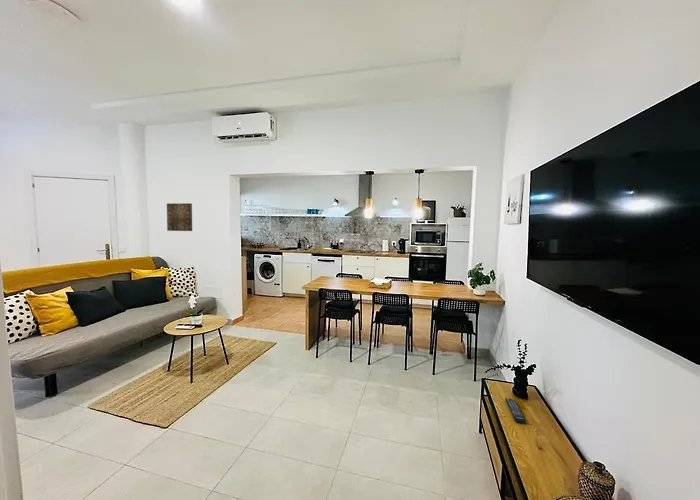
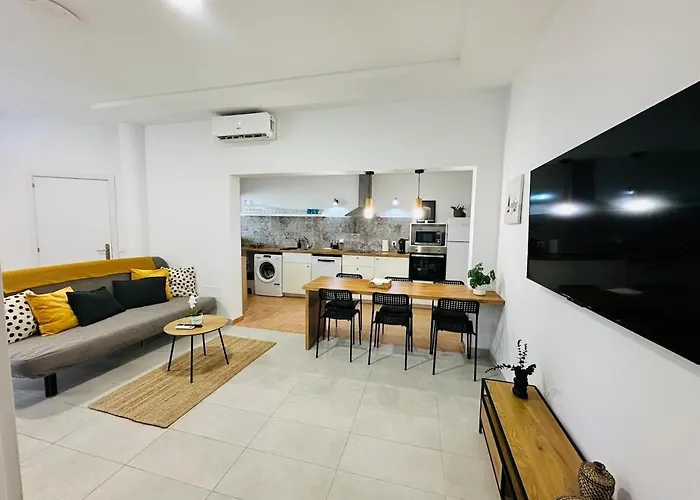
- remote control (514, 409)
- wall art (179, 217)
